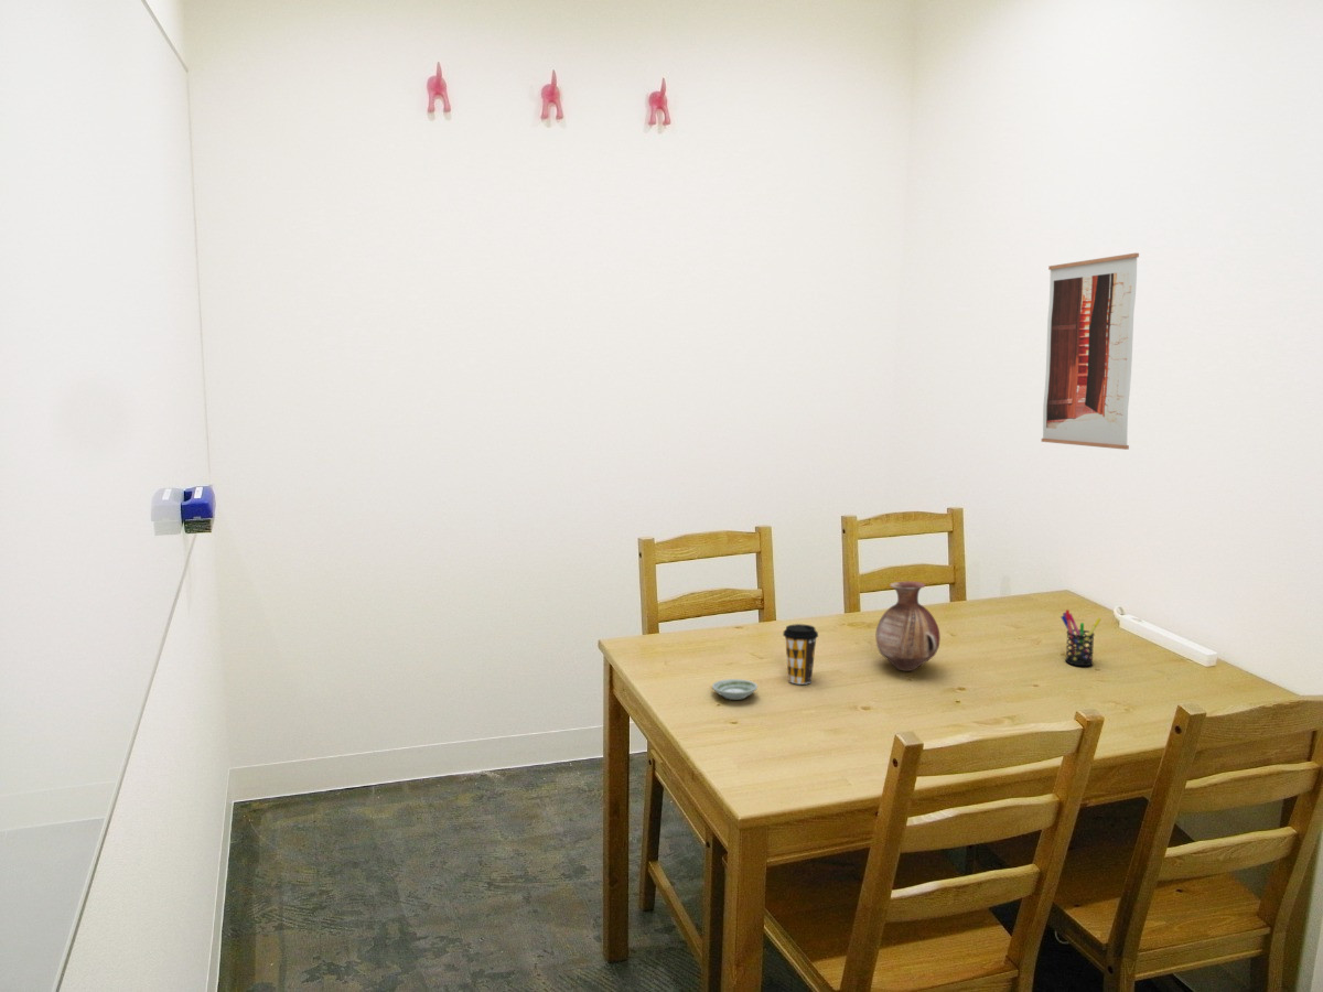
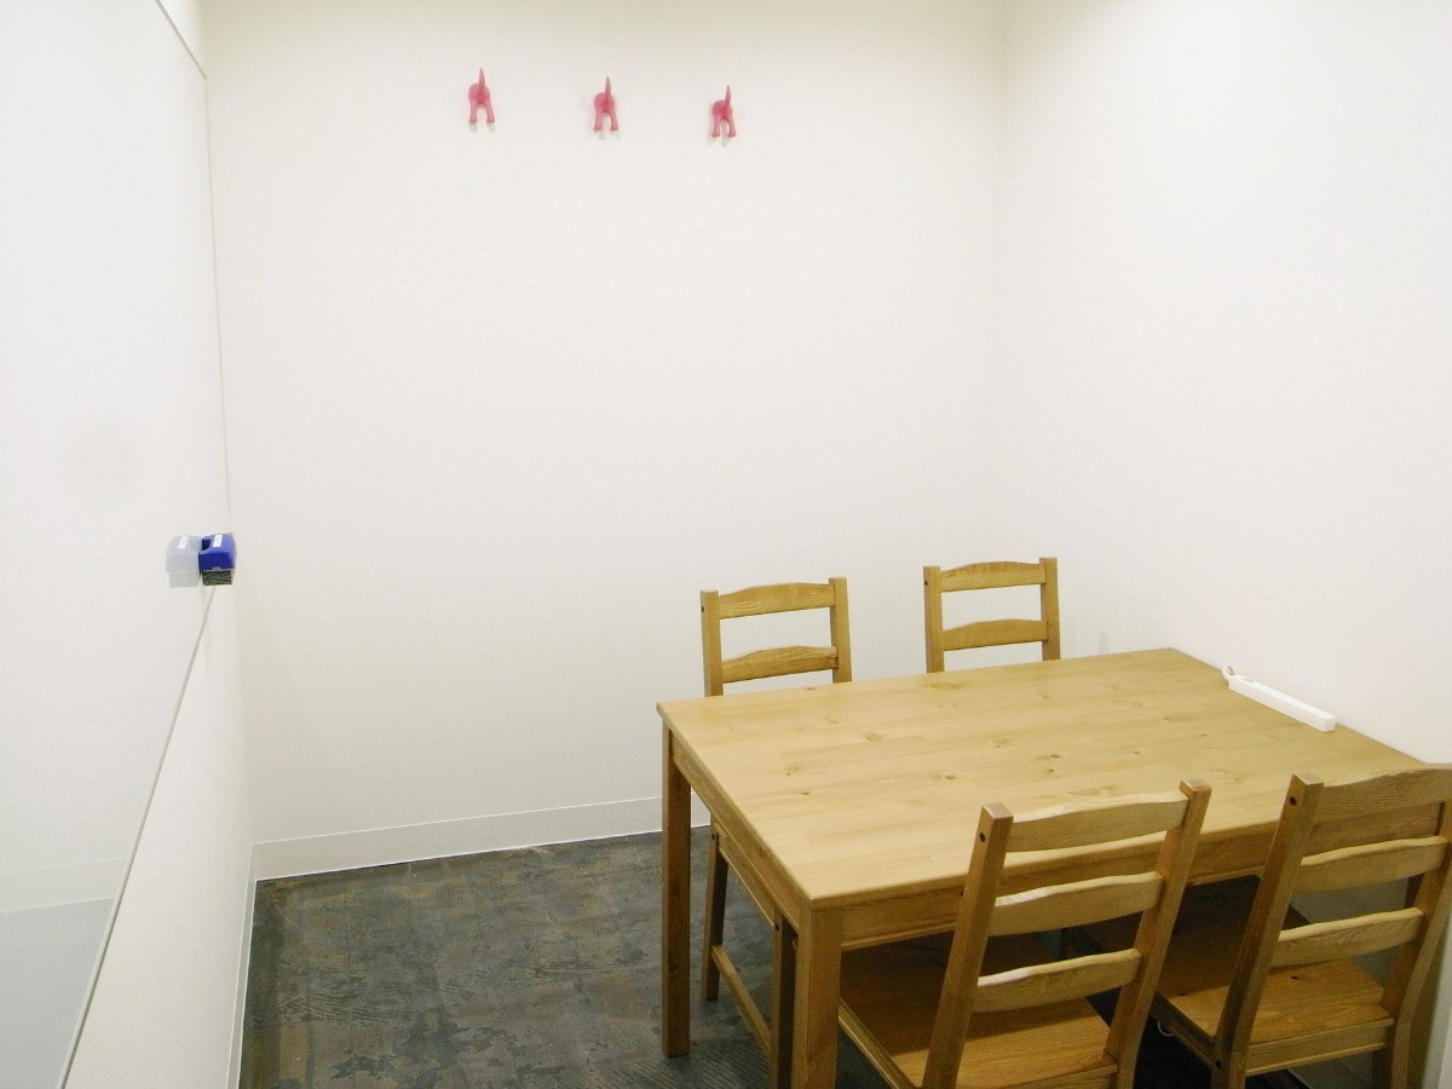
- saucer (734, 690)
- vase (907, 626)
- coffee cup (799, 654)
- wall art (1086, 353)
- pen holder (1078, 637)
